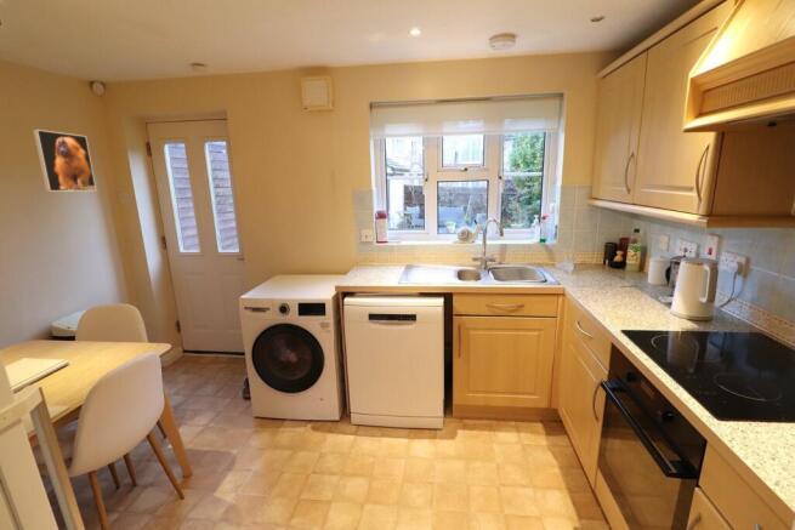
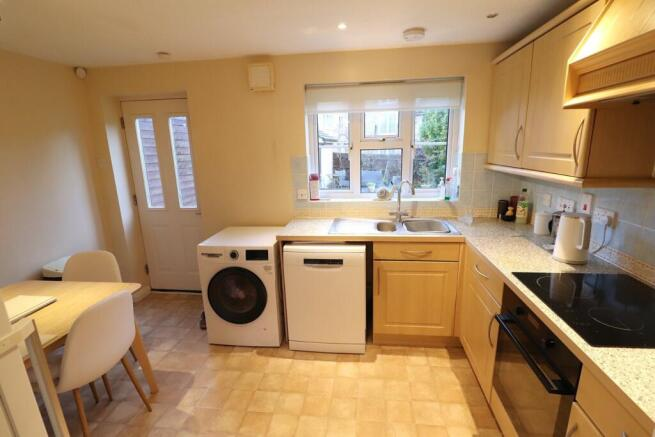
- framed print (67, 163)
